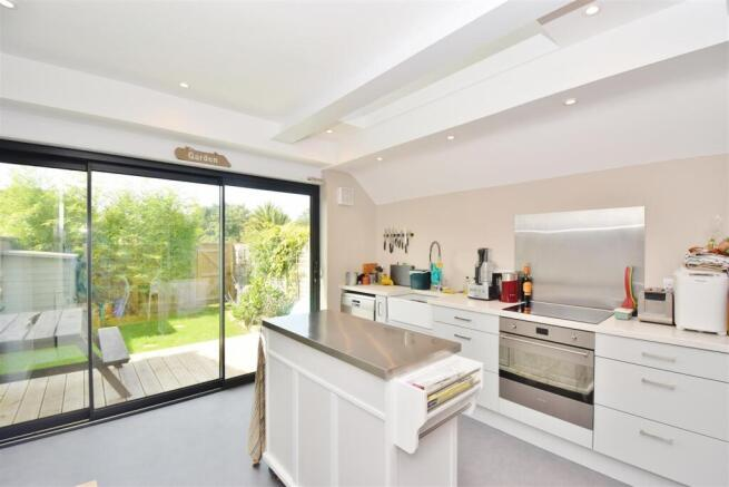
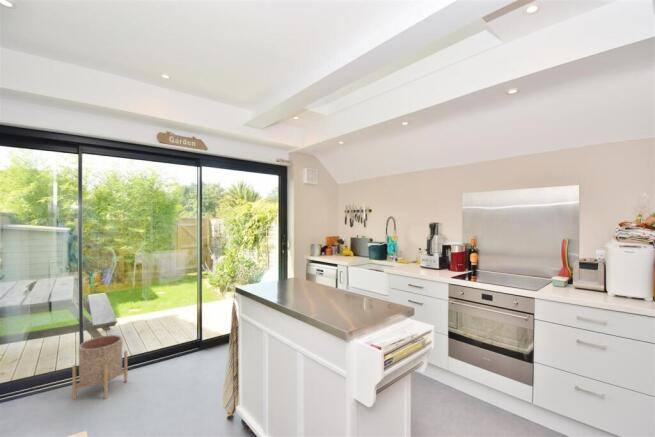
+ planter (101, 365)
